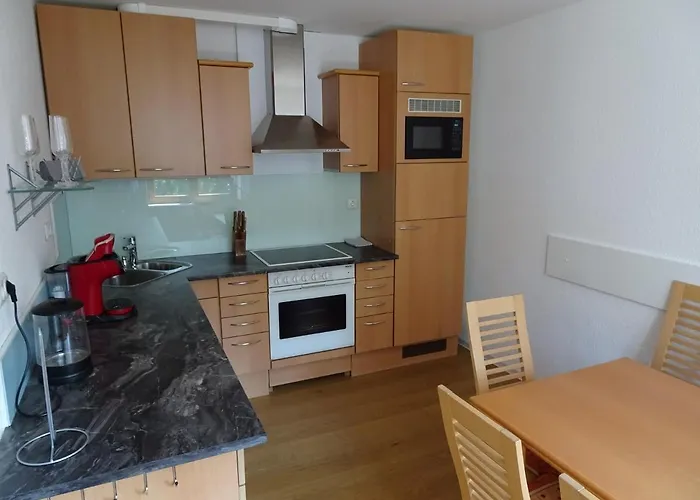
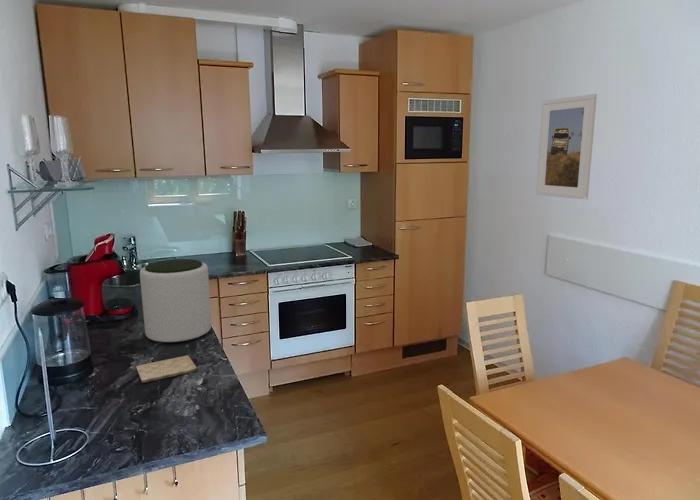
+ plant pot (176, 299)
+ cutting board (166, 368)
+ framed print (564, 148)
